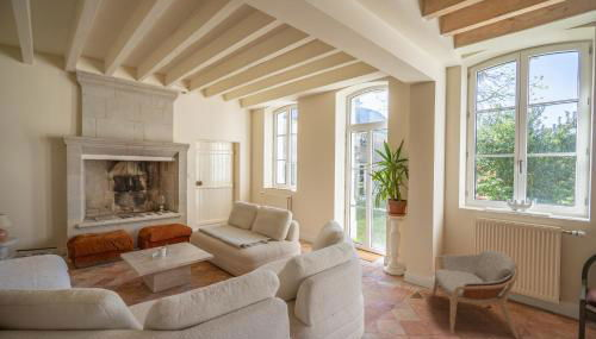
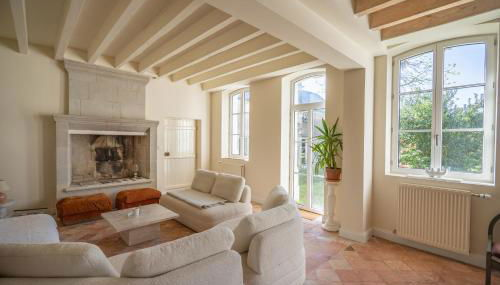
- armchair (473, 283)
